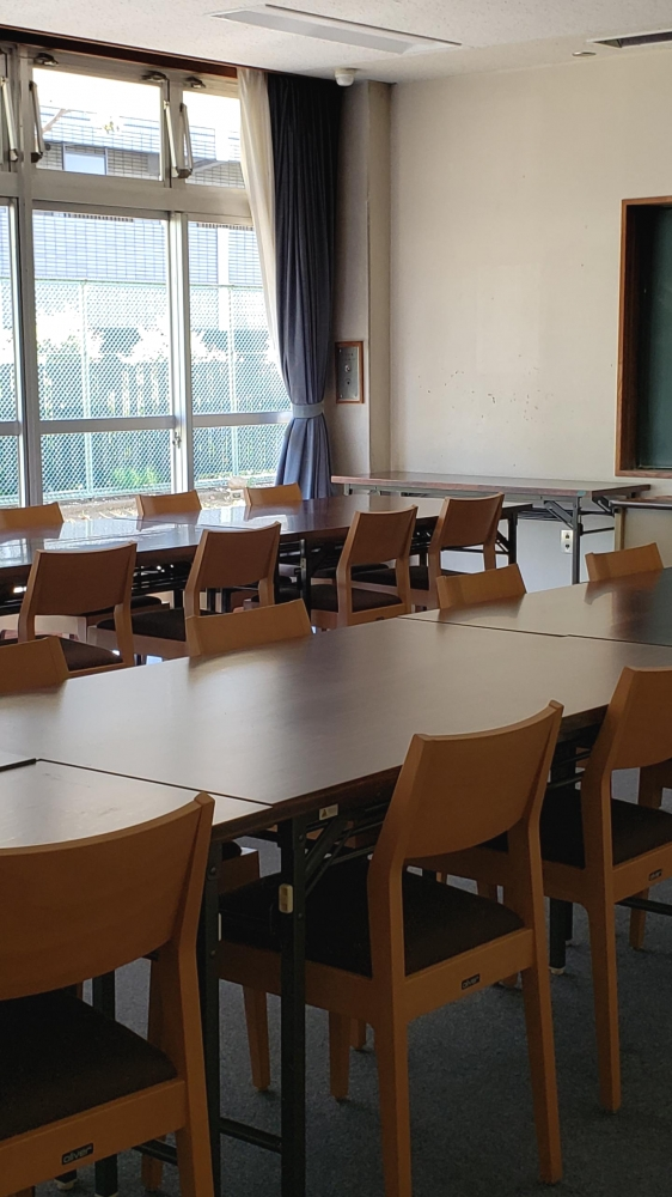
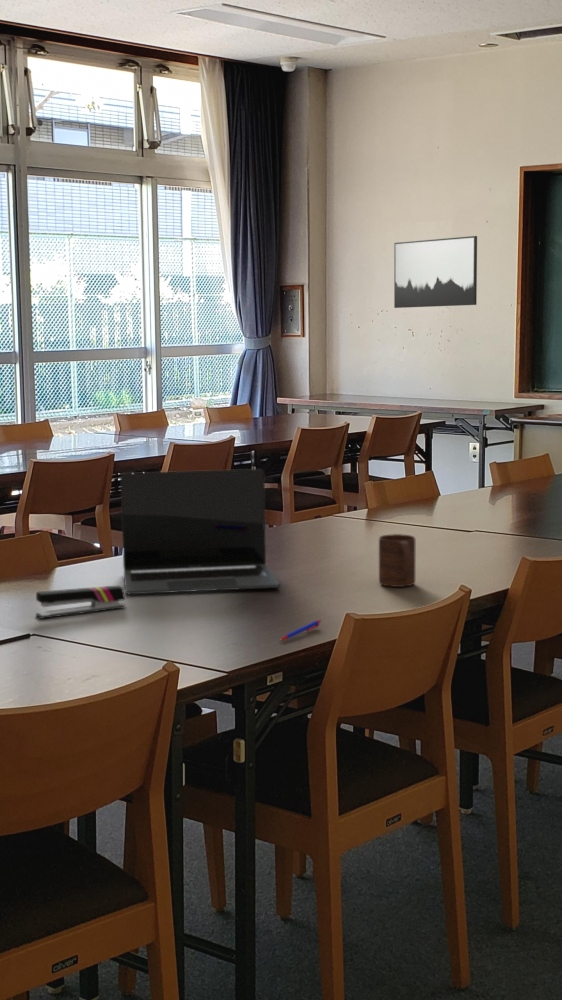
+ pen (300, 630)
+ stapler (81, 599)
+ laptop (198, 529)
+ wall art (434, 273)
+ cup (400, 561)
